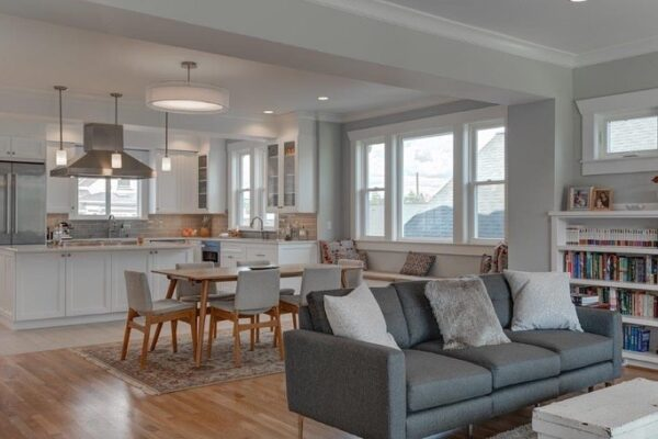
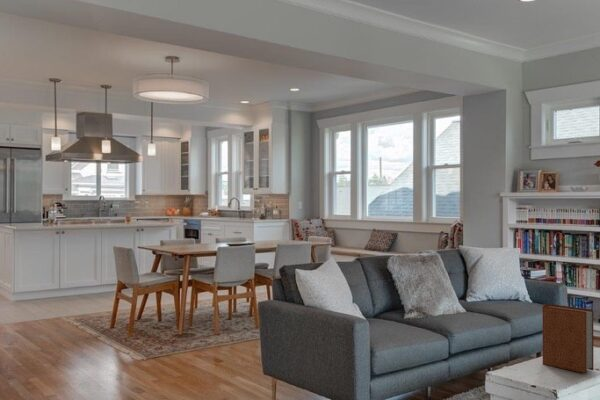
+ book (566, 337)
